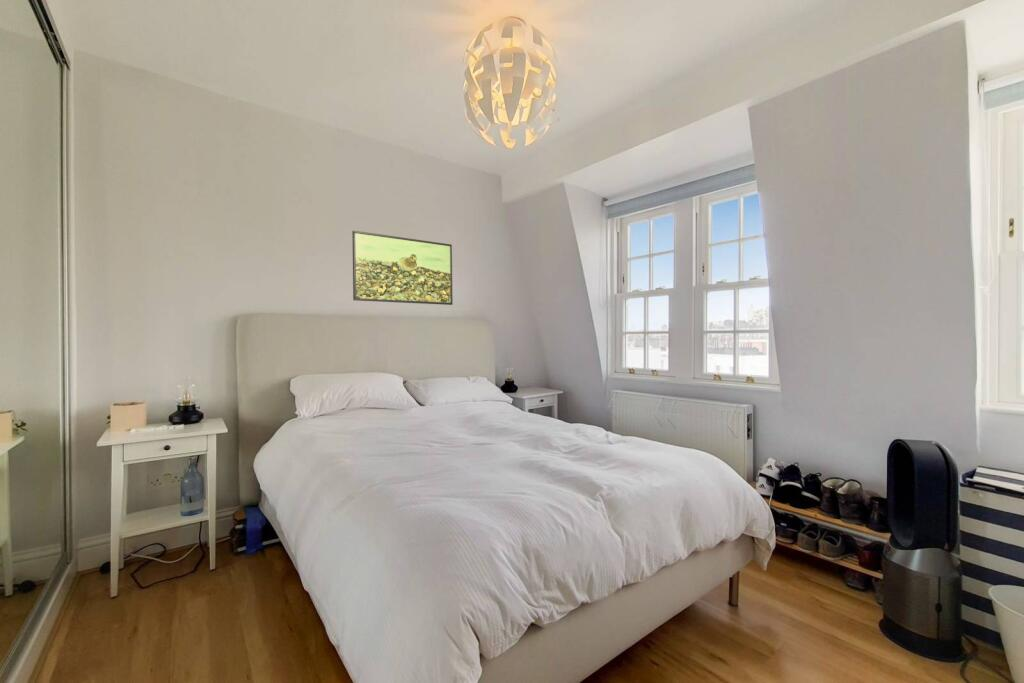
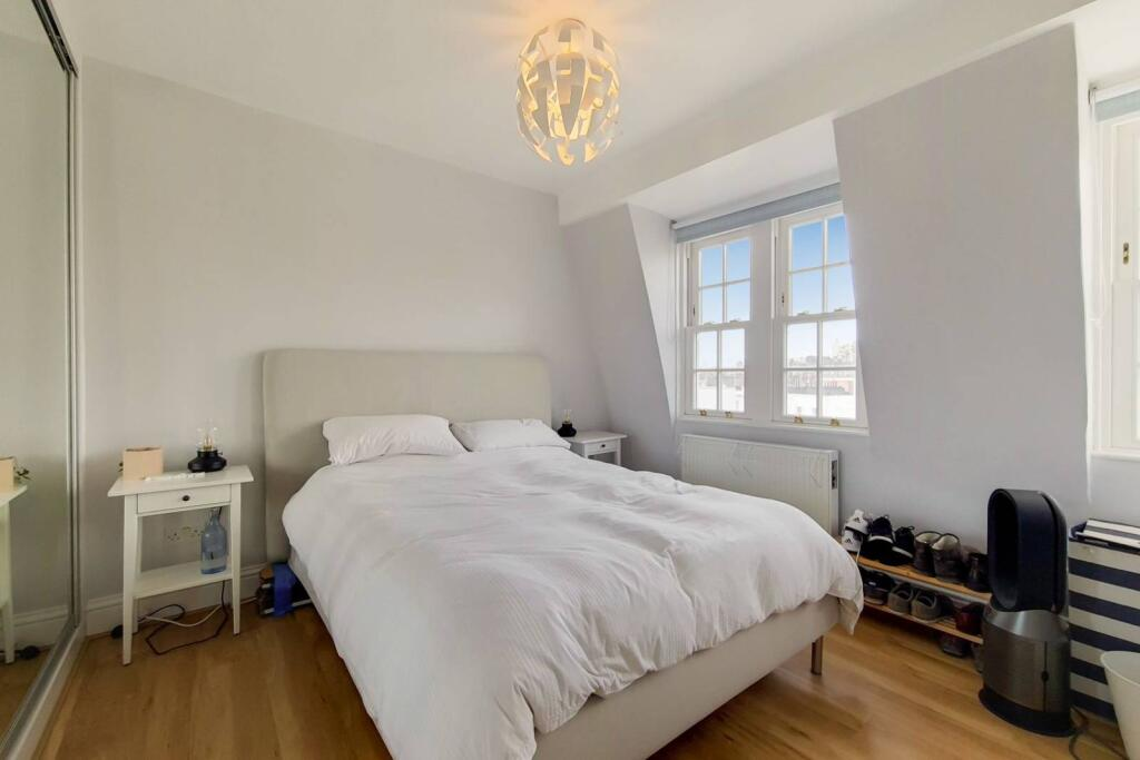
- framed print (405, 270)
